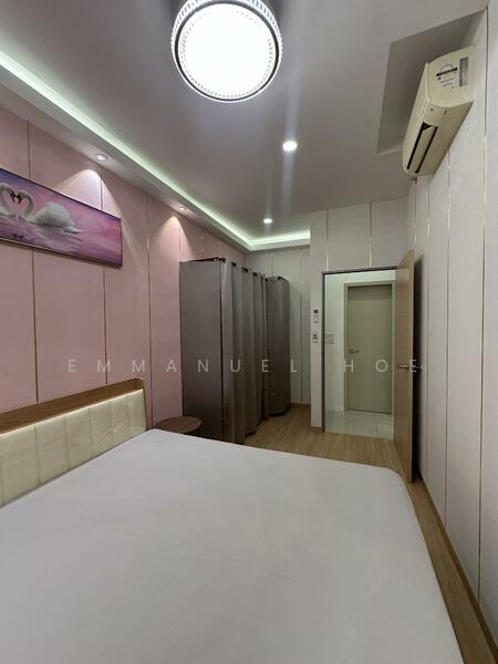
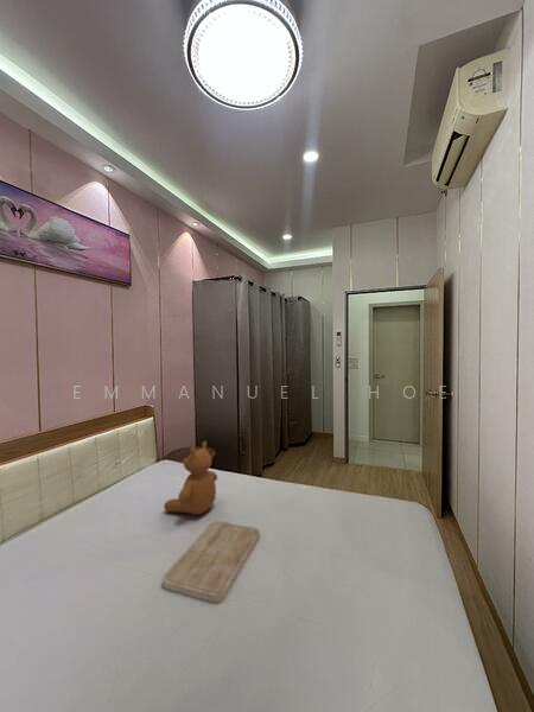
+ cutting board (216, 554)
+ teddy bear (191, 476)
